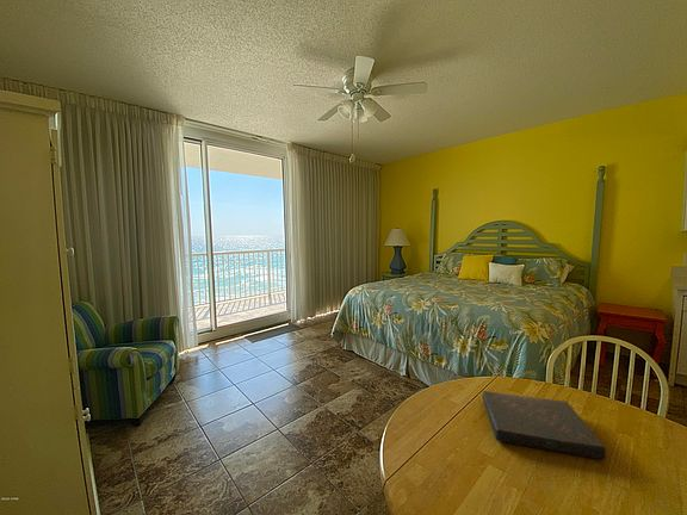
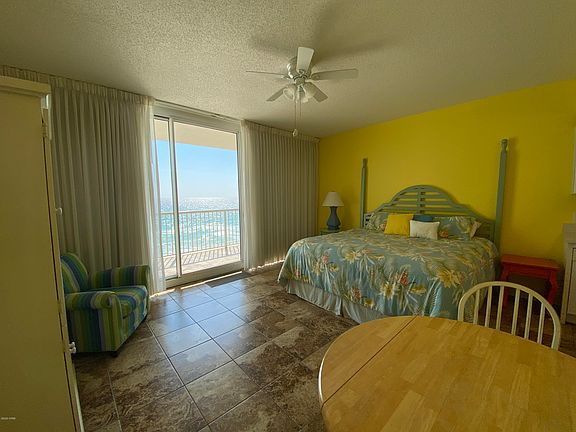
- book (533, 418)
